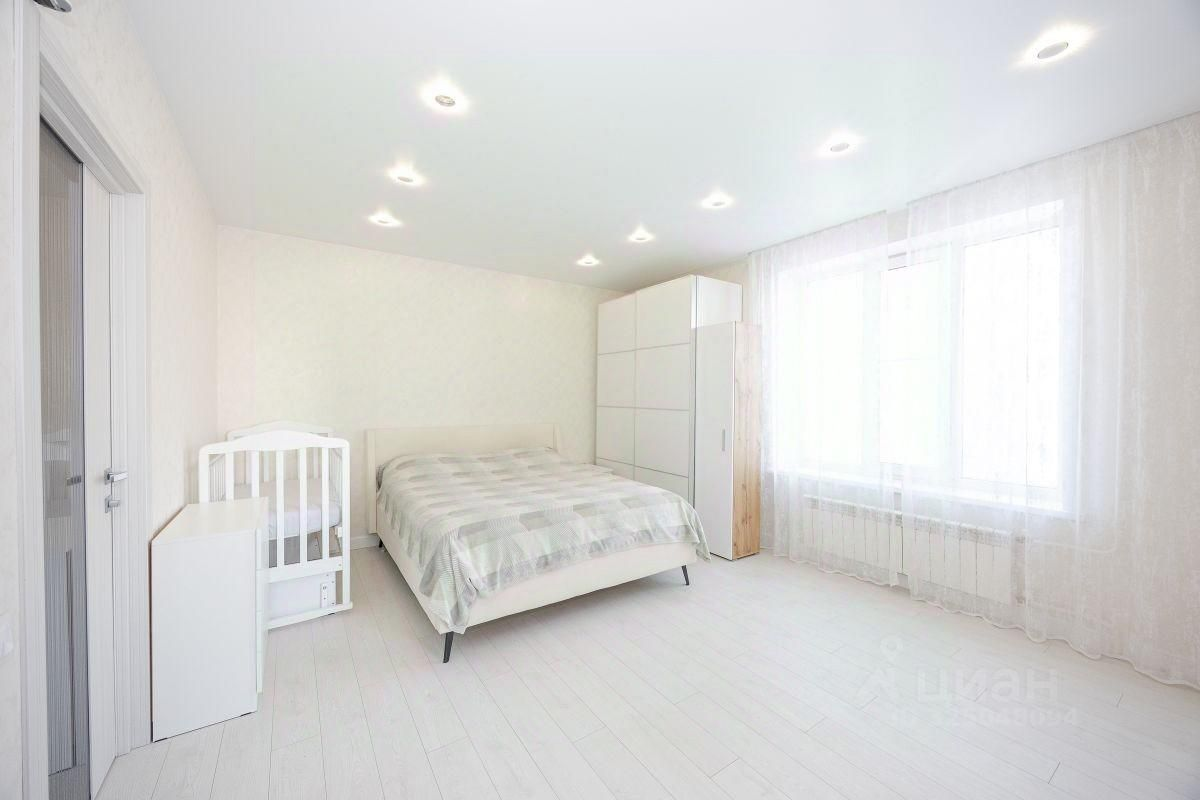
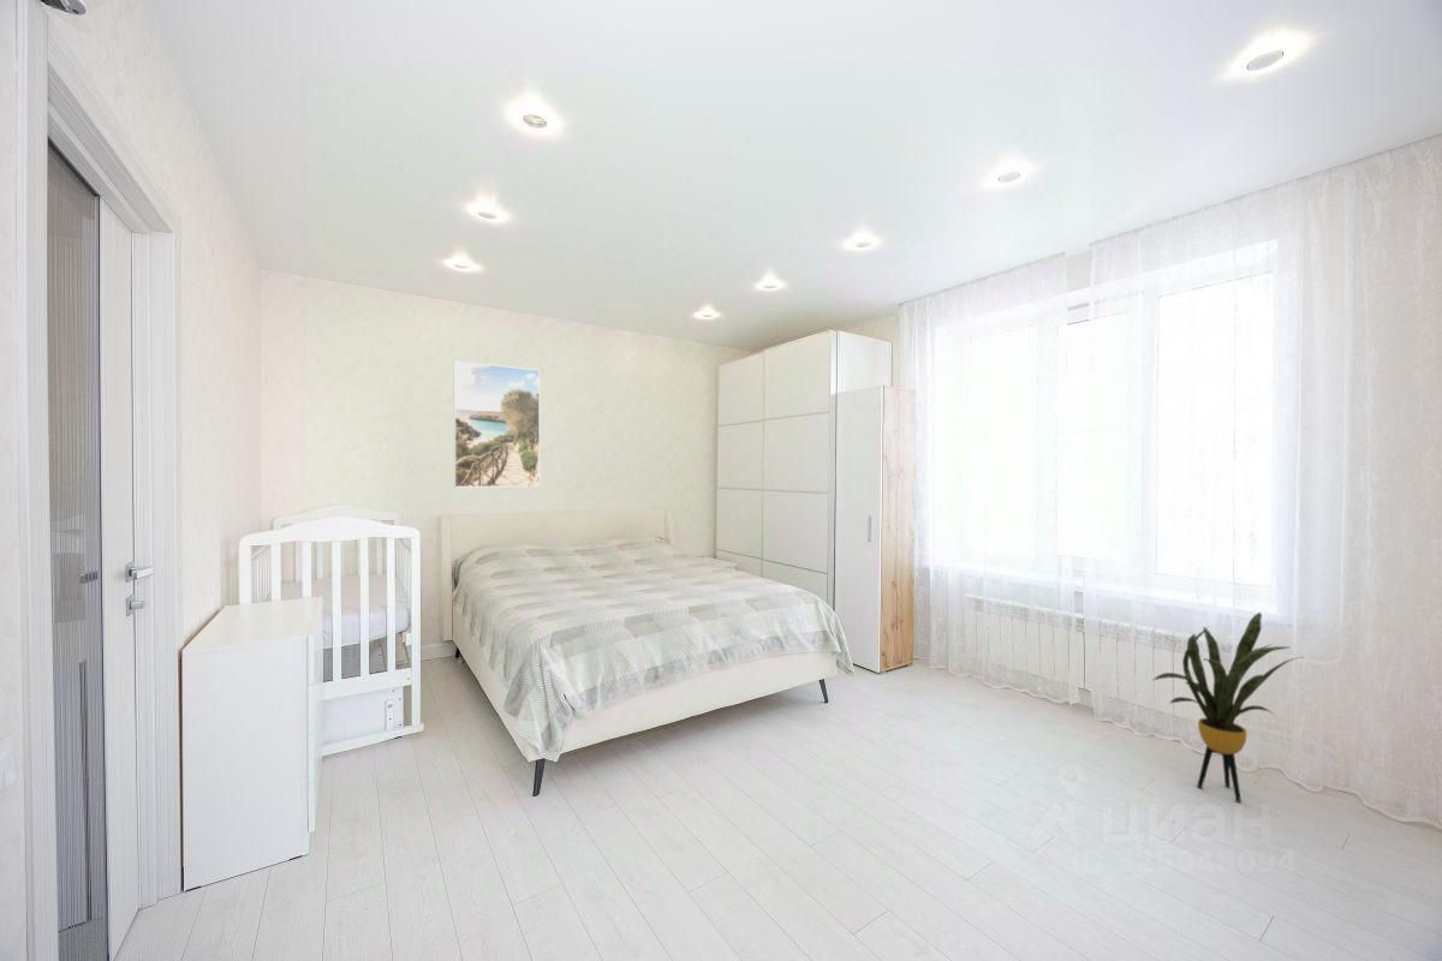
+ house plant (1234, 706)
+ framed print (497, 425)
